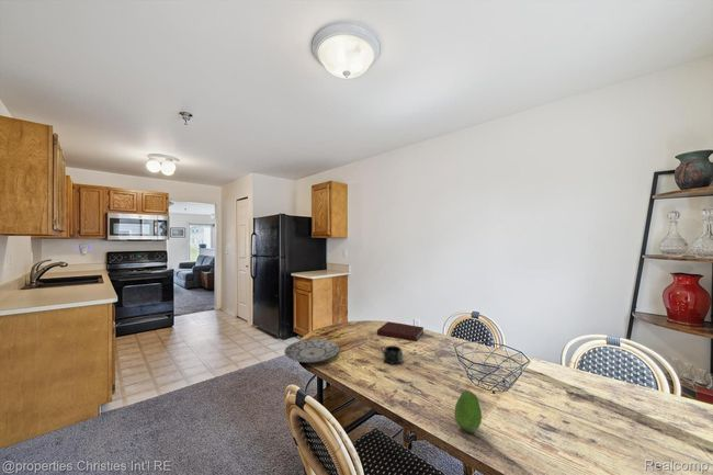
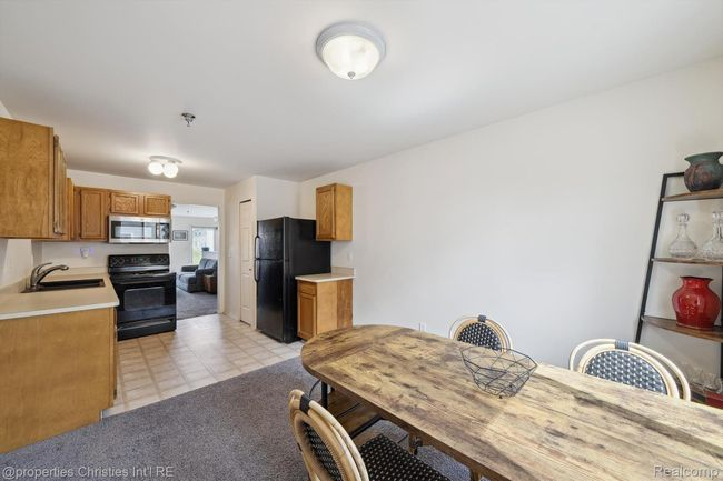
- notebook (400, 330)
- mug (391, 353)
- fruit (467, 409)
- plate (312, 351)
